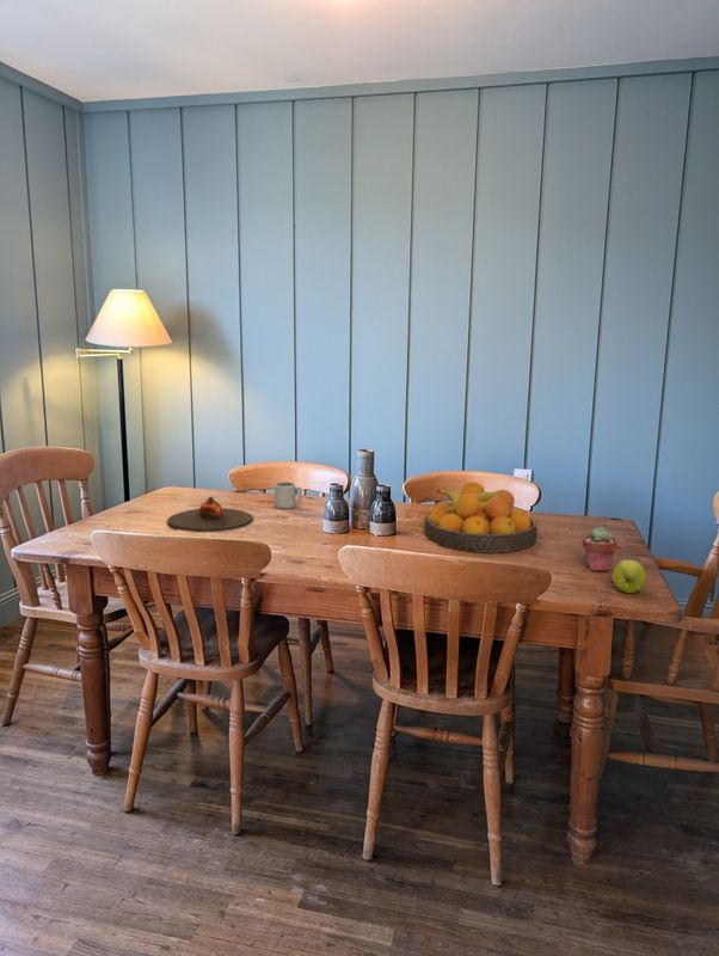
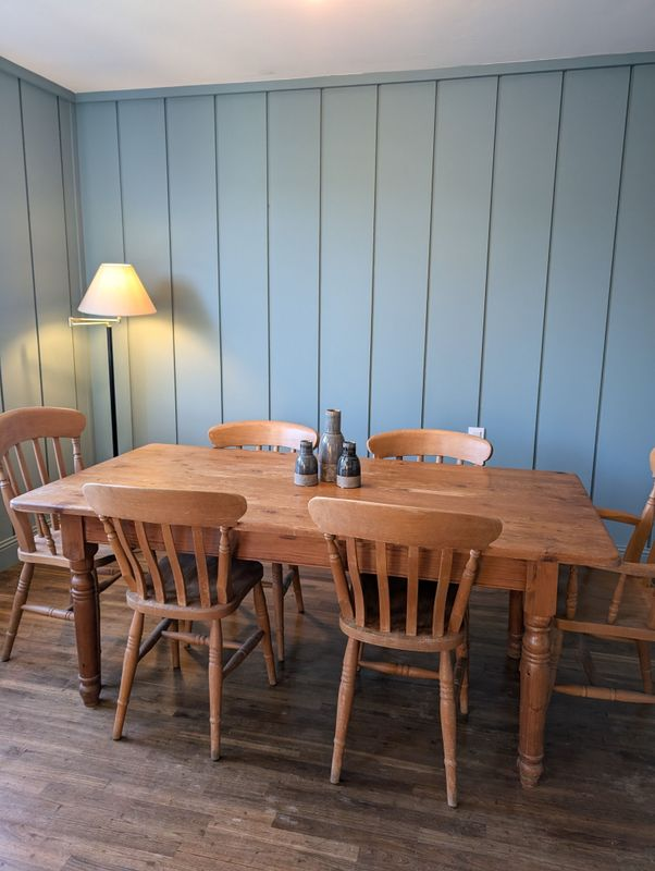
- fruit bowl (480, 511)
- potted succulent (600, 547)
- cup (288, 495)
- apple (628, 576)
- plate (210, 508)
